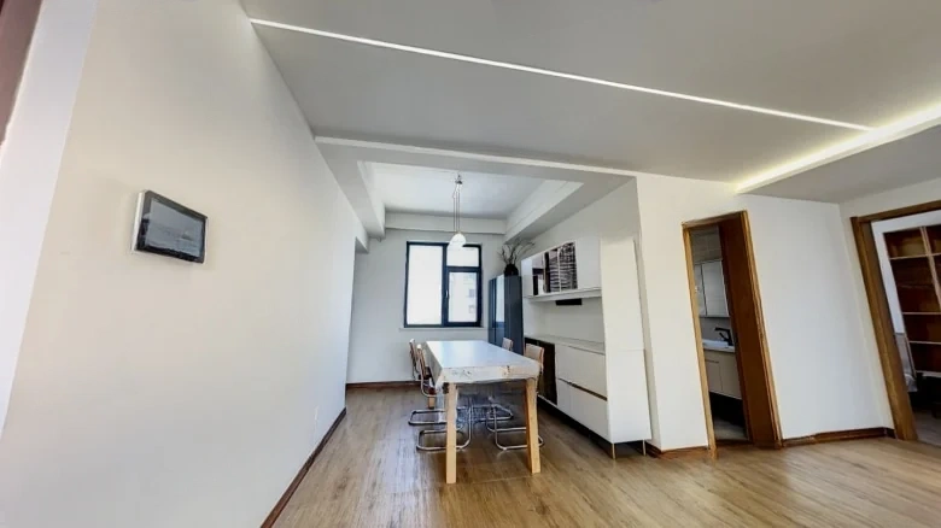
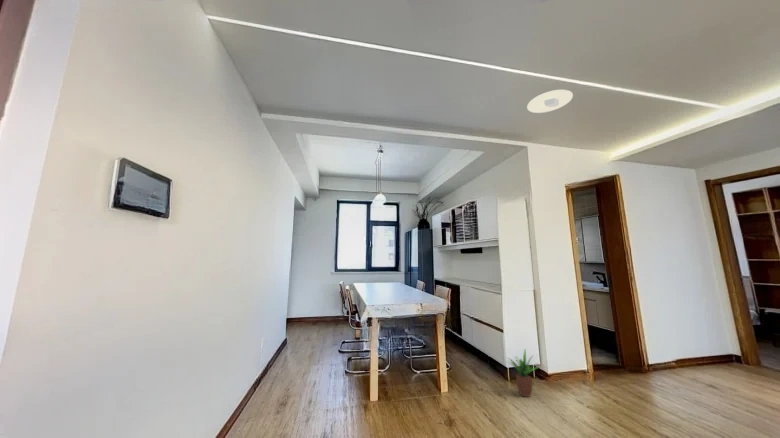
+ potted plant (523, 371)
+ recessed light (548, 100)
